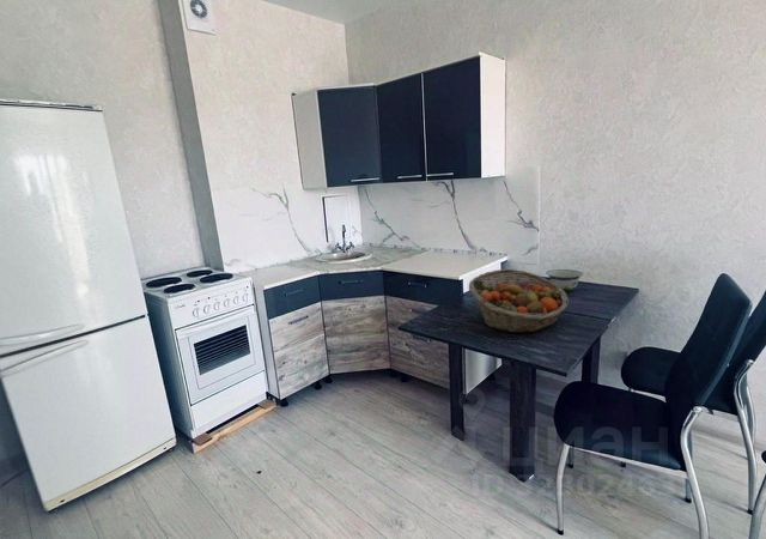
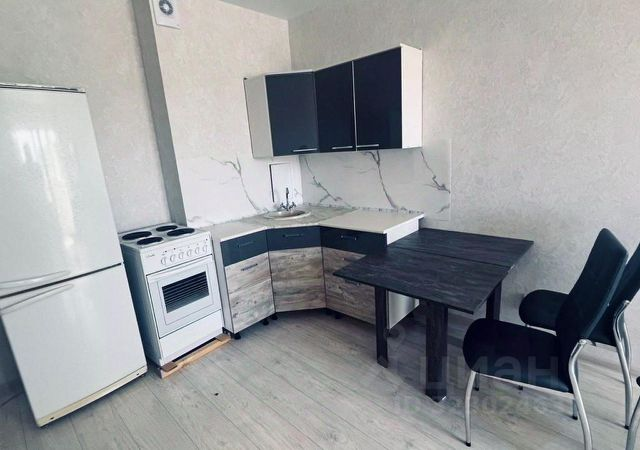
- bowl (563, 281)
- fruit basket (517, 298)
